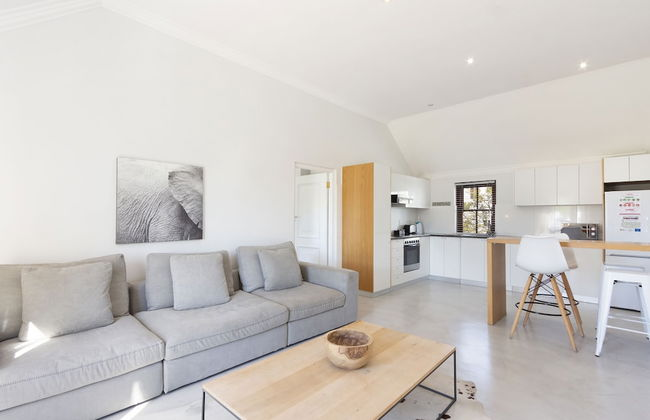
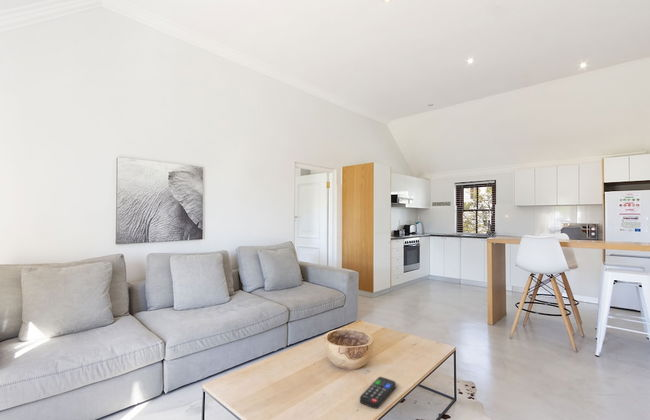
+ remote control (378, 391)
